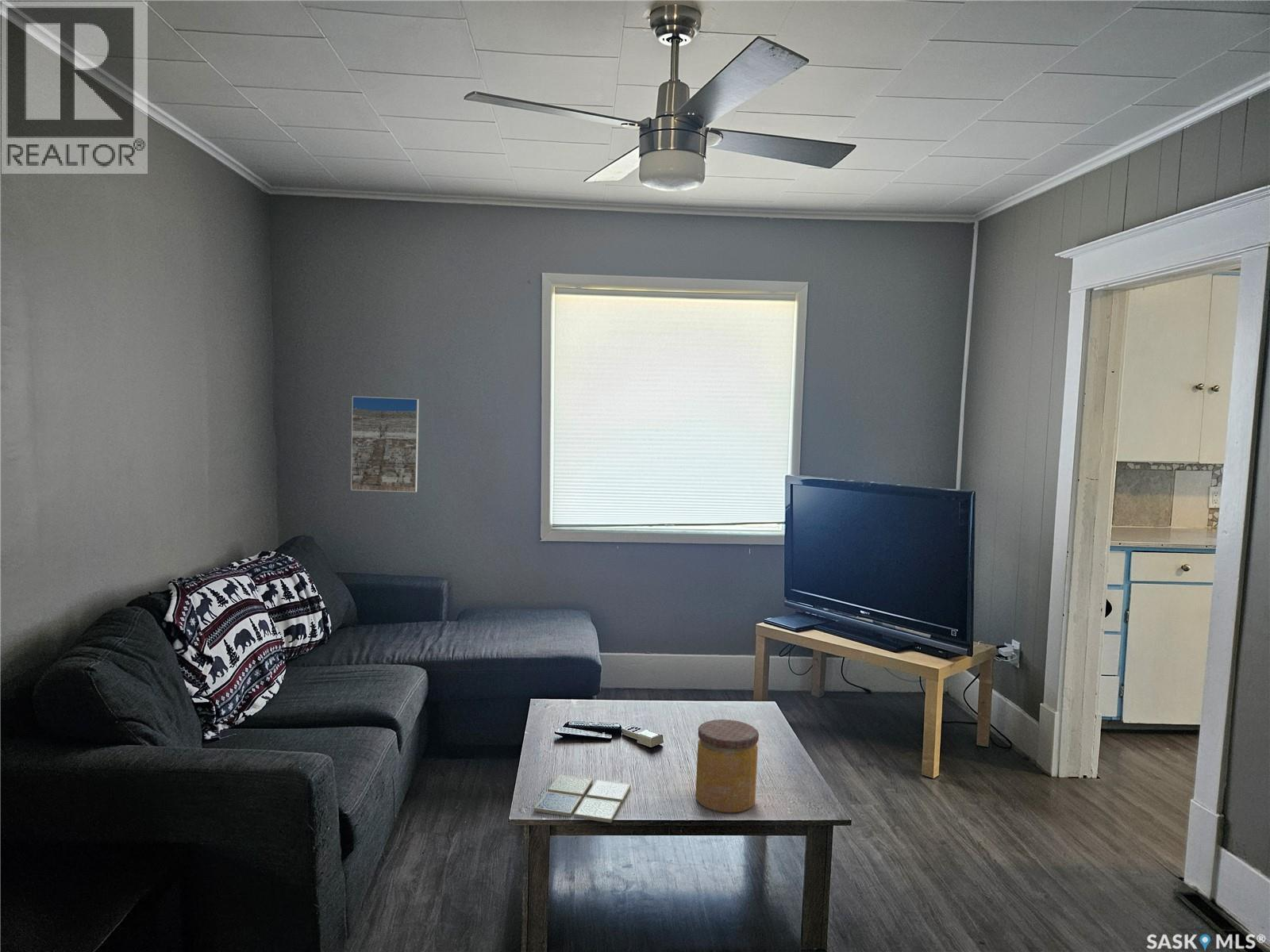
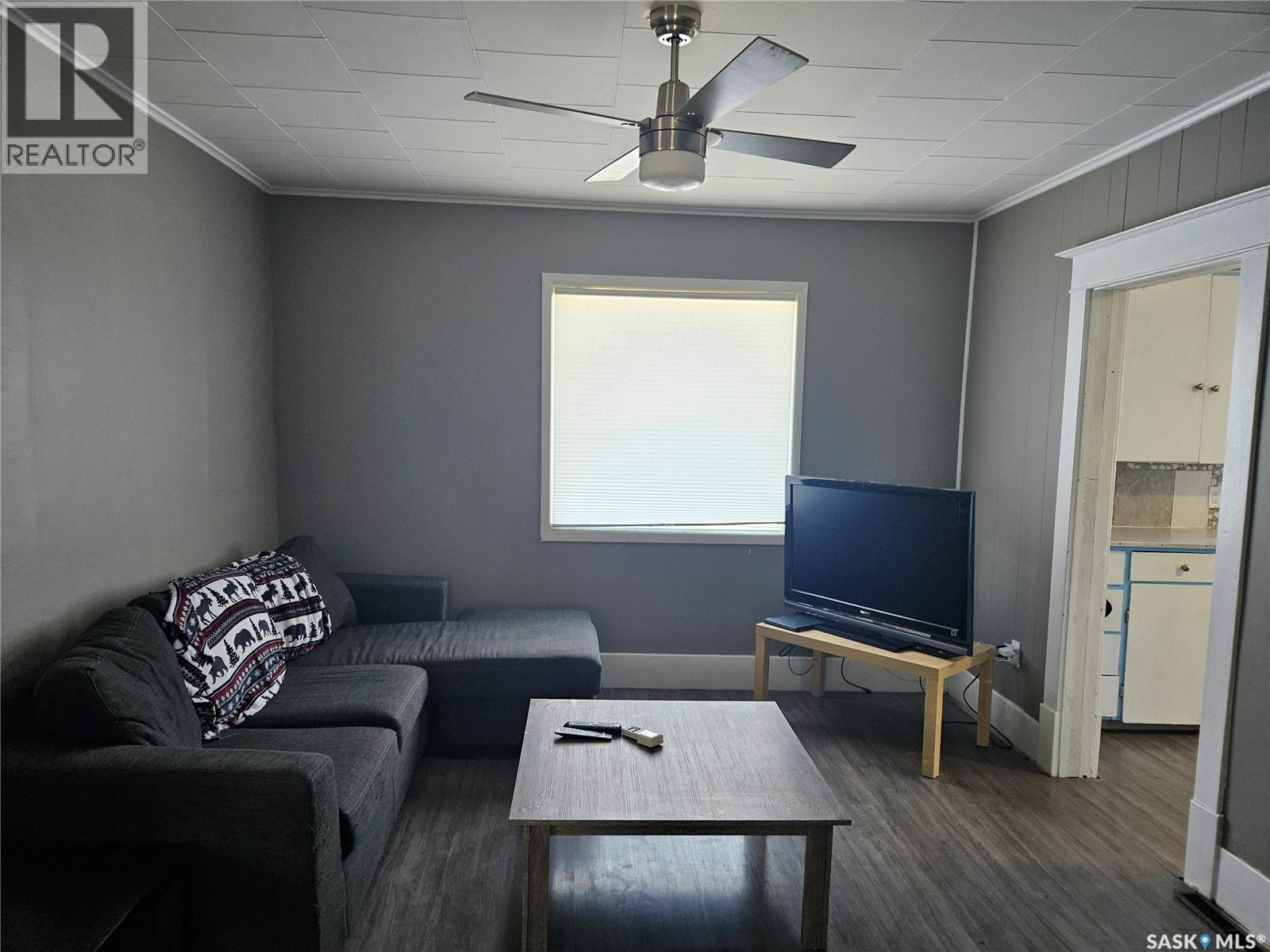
- drink coaster (584, 797)
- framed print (384, 444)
- jar (726, 765)
